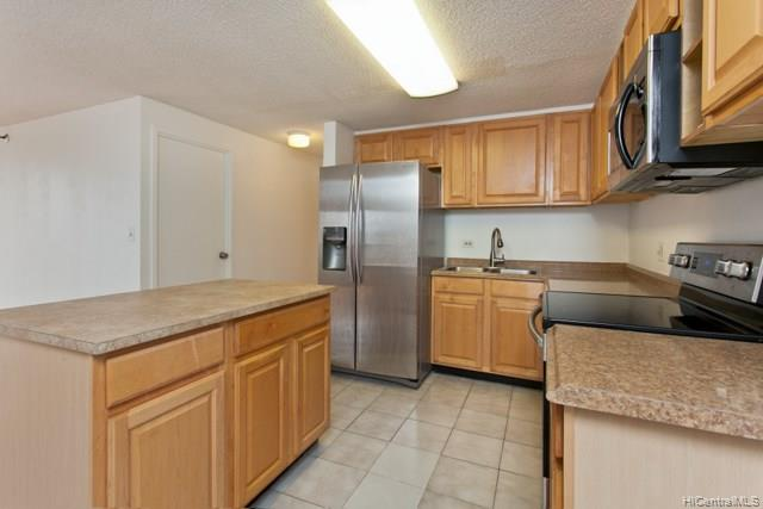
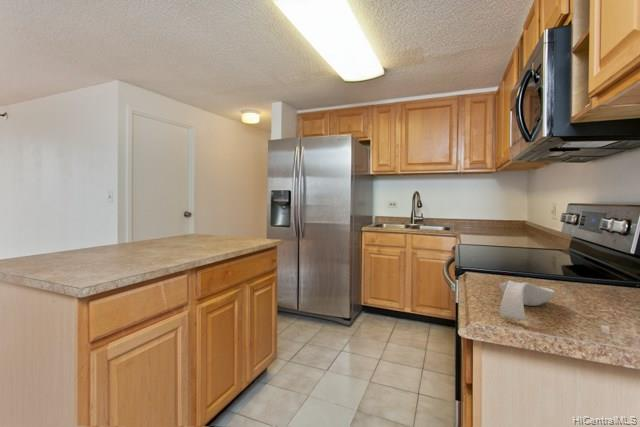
+ spoon rest (522, 292)
